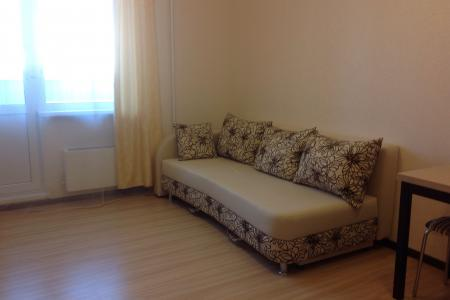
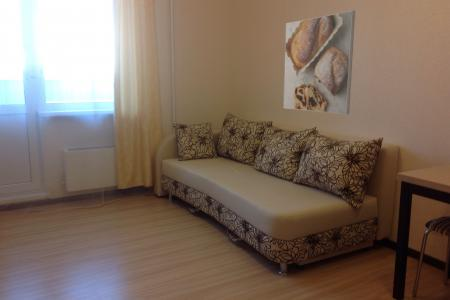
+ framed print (315, 65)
